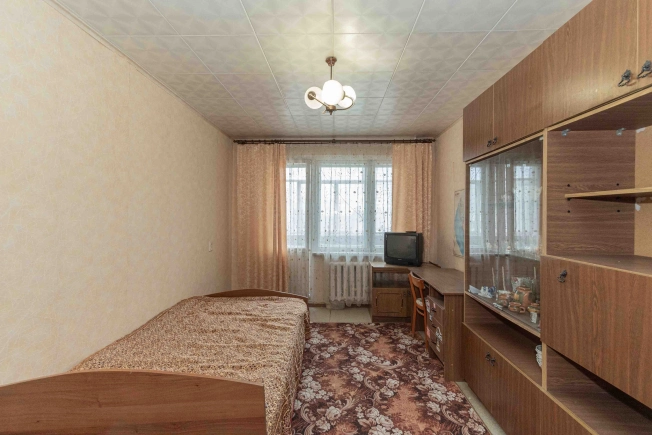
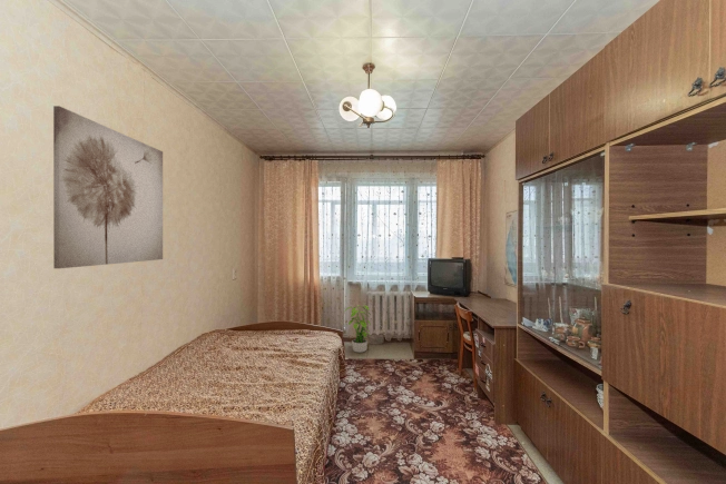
+ potted plant (356, 327)
+ wall art (119, 198)
